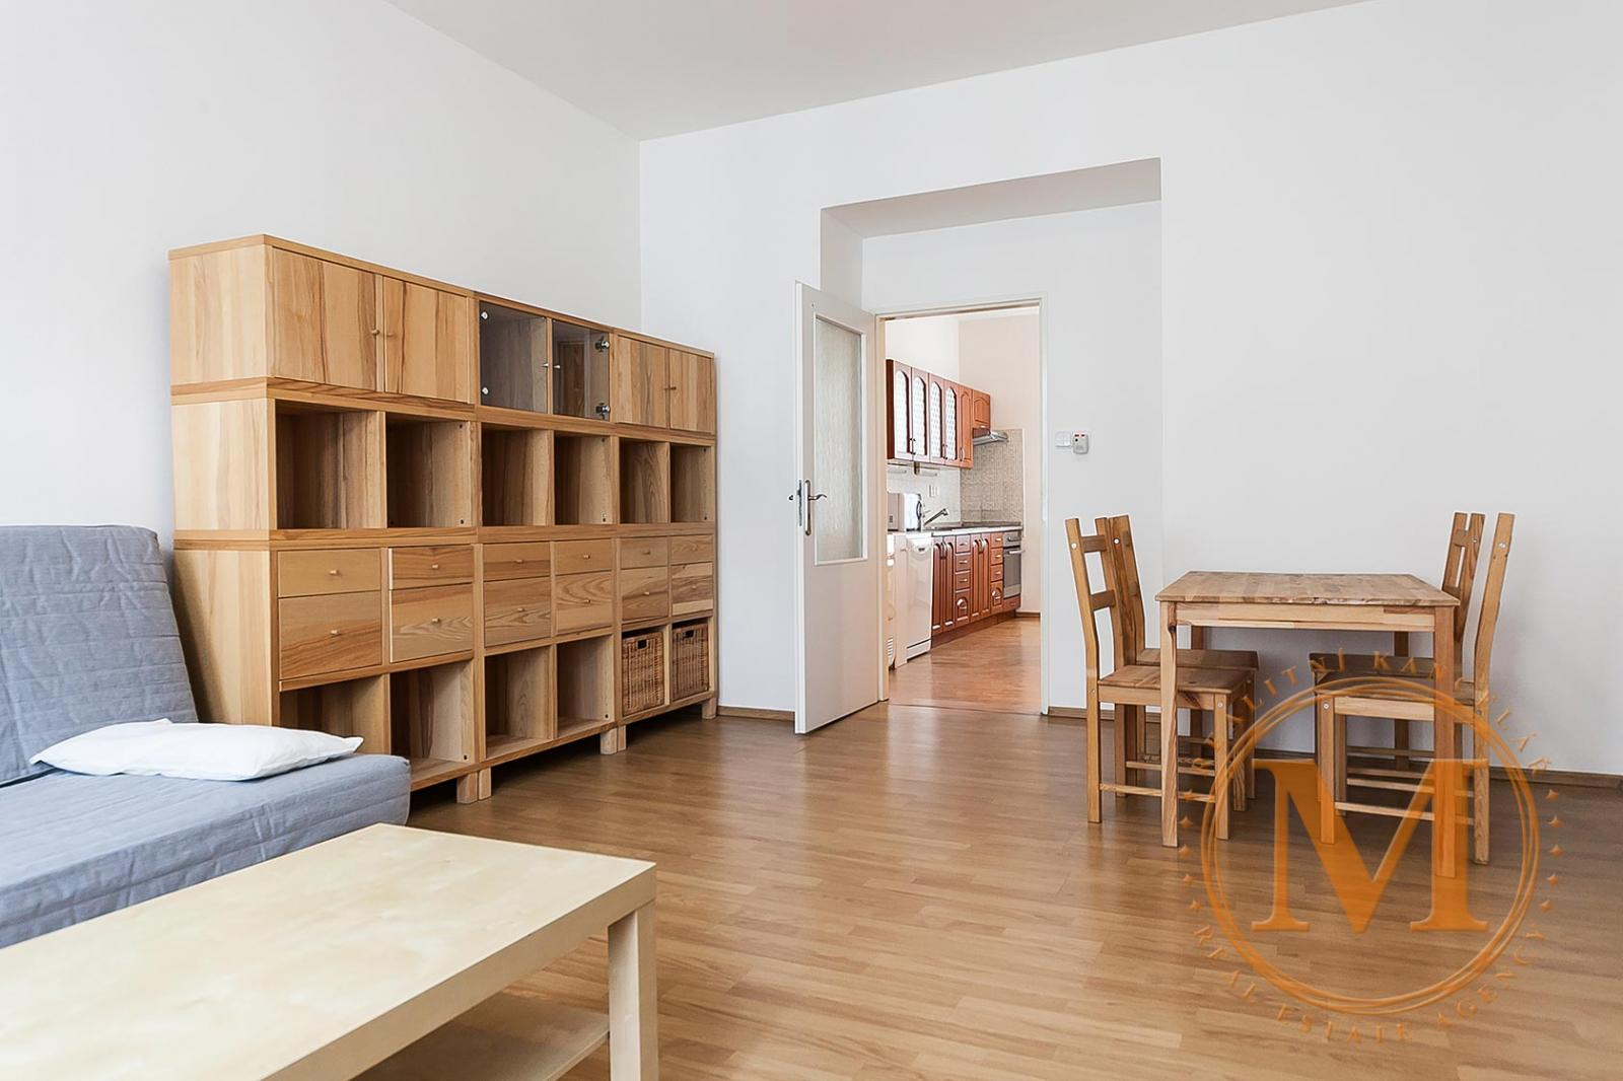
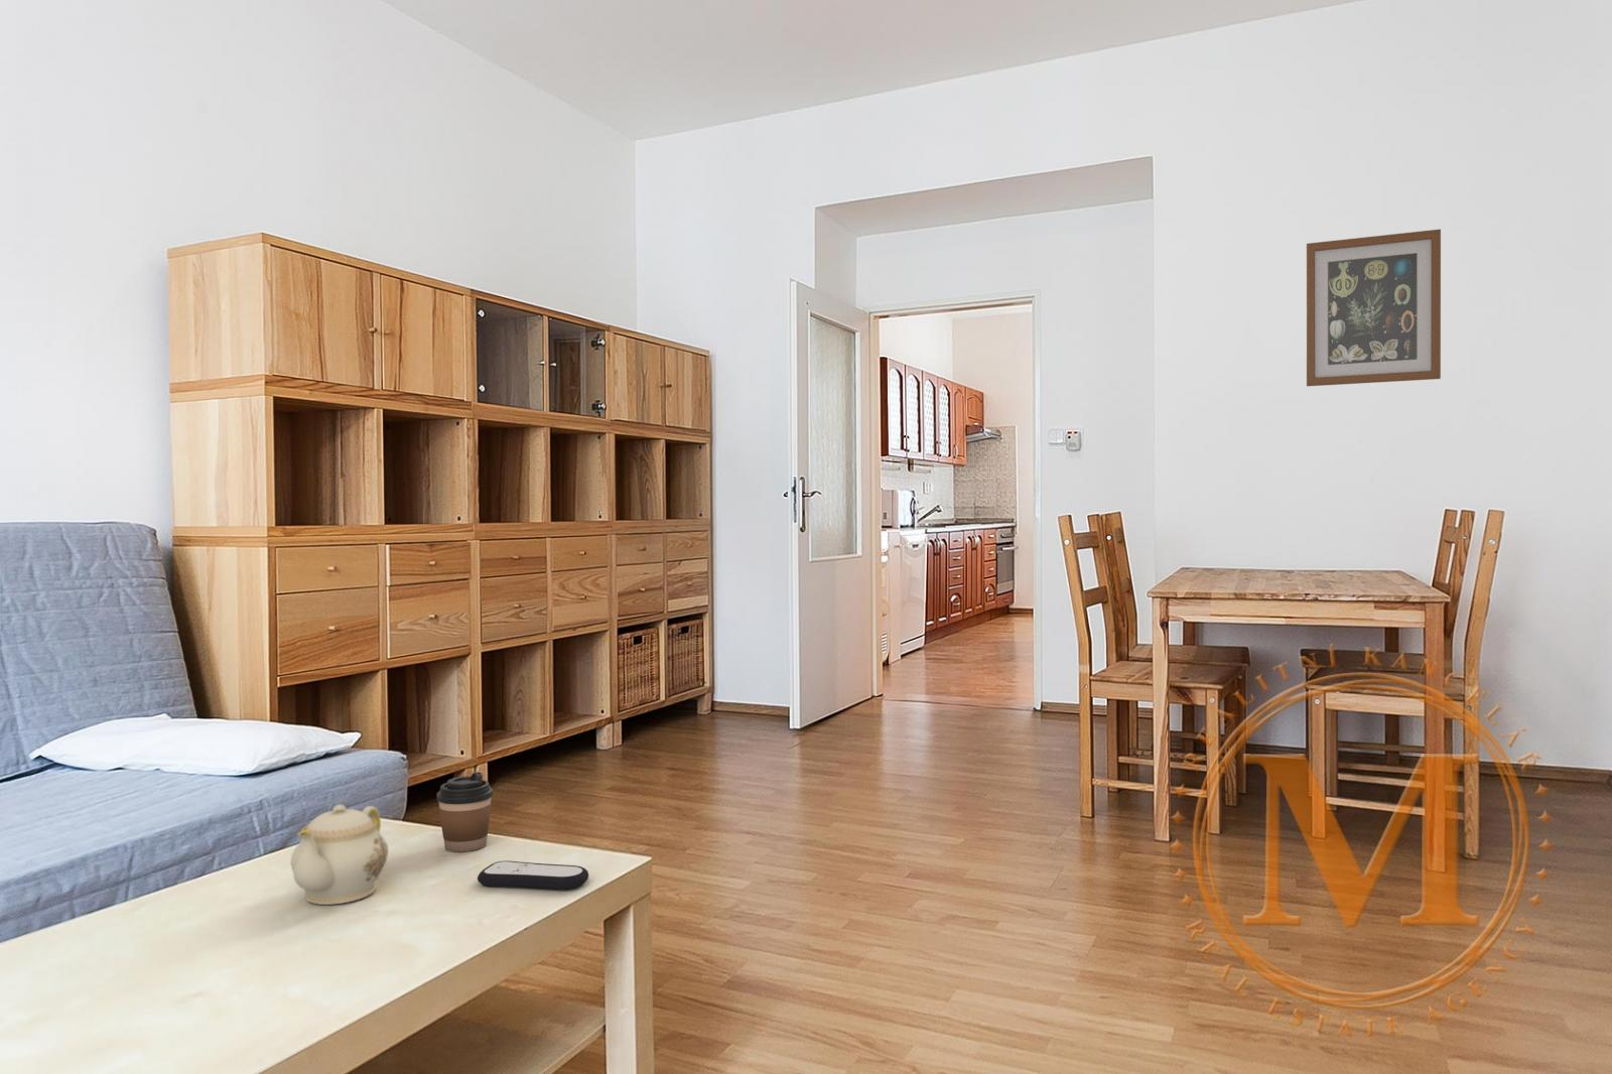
+ teapot (342, 847)
+ remote control (535, 875)
+ wall art (1371, 309)
+ coffee cup (465, 810)
